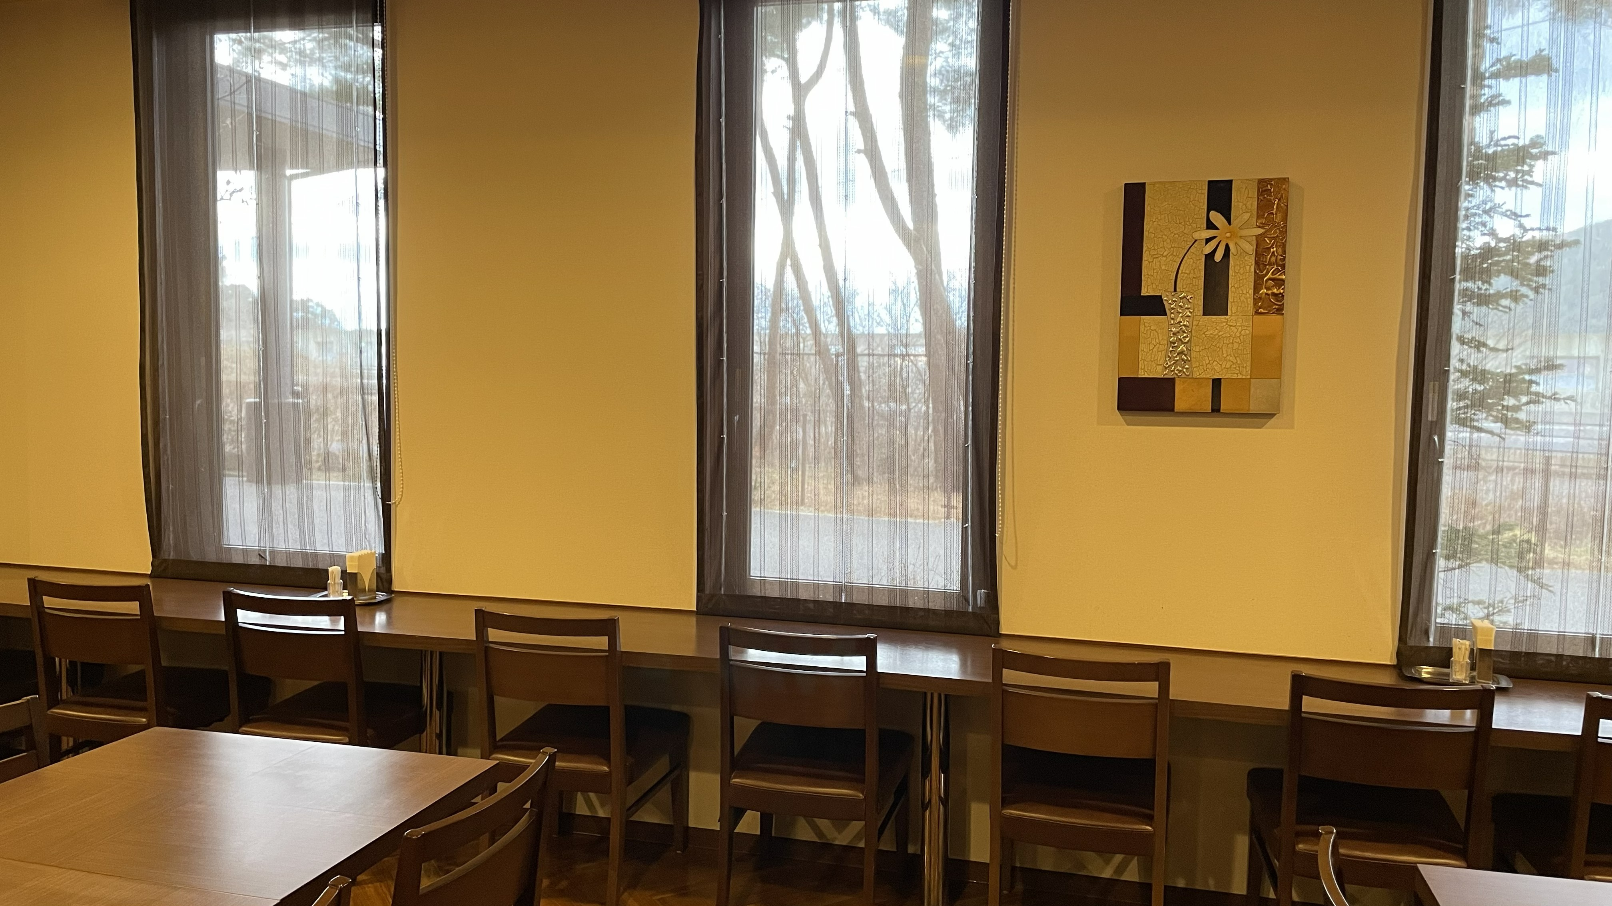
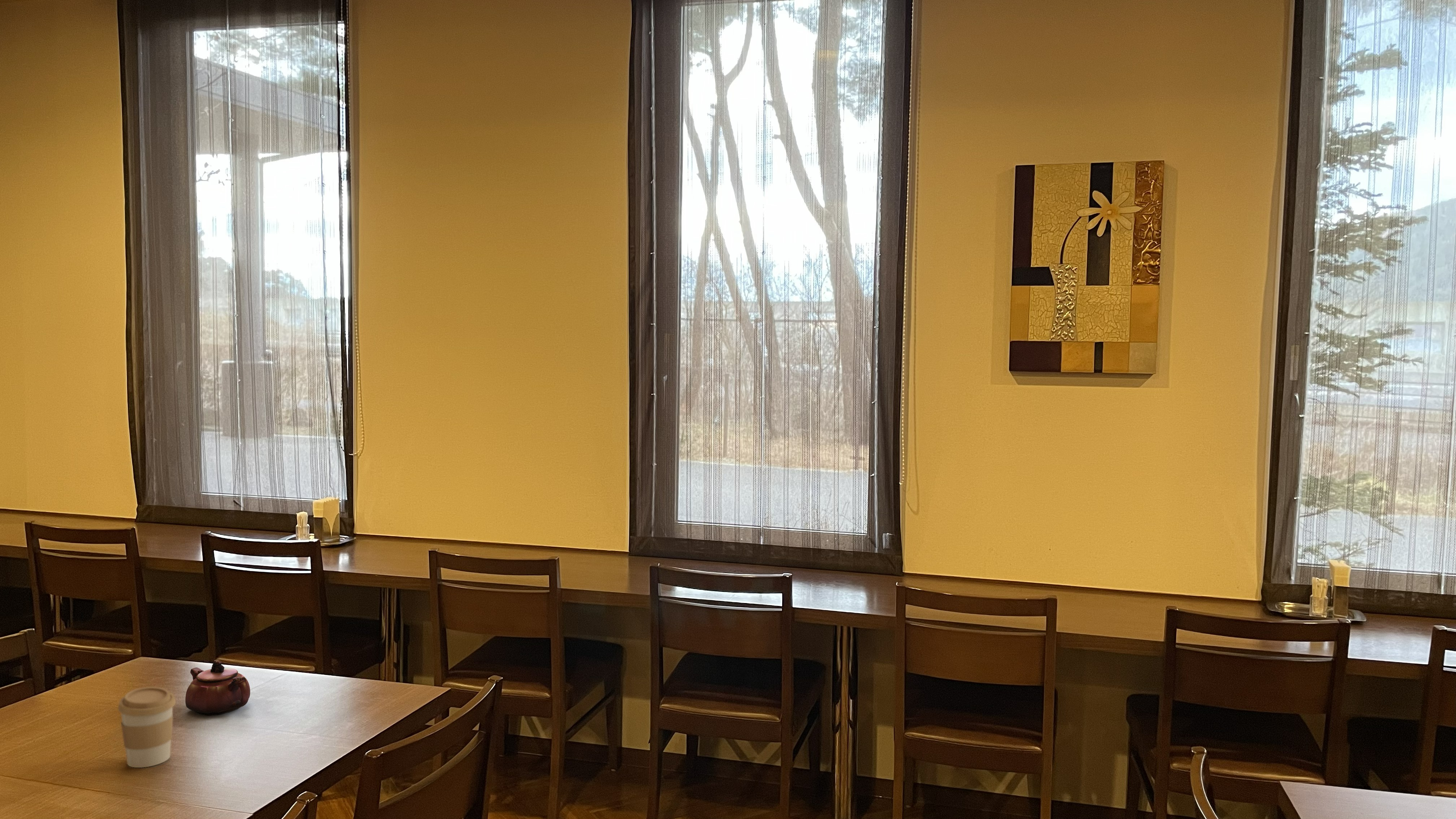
+ teapot (218, 684)
+ coffee cup (148, 726)
